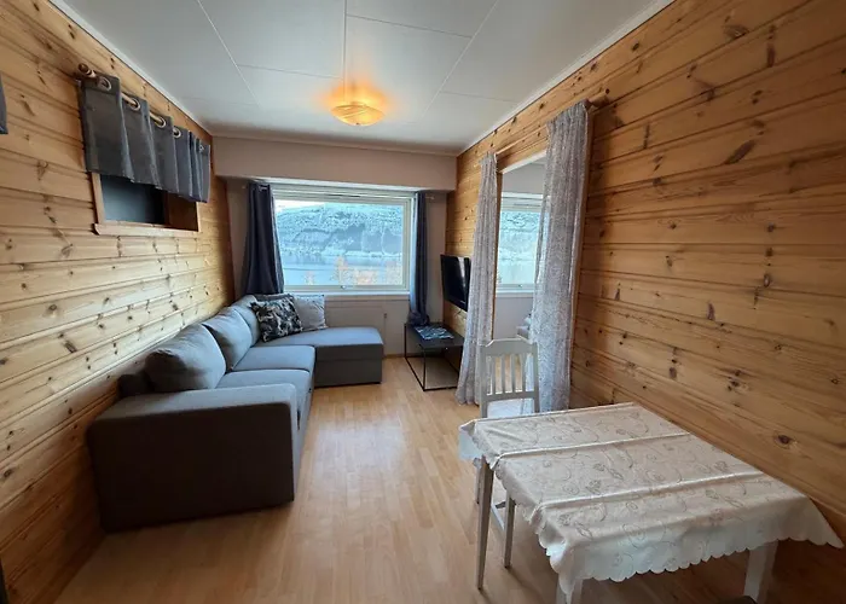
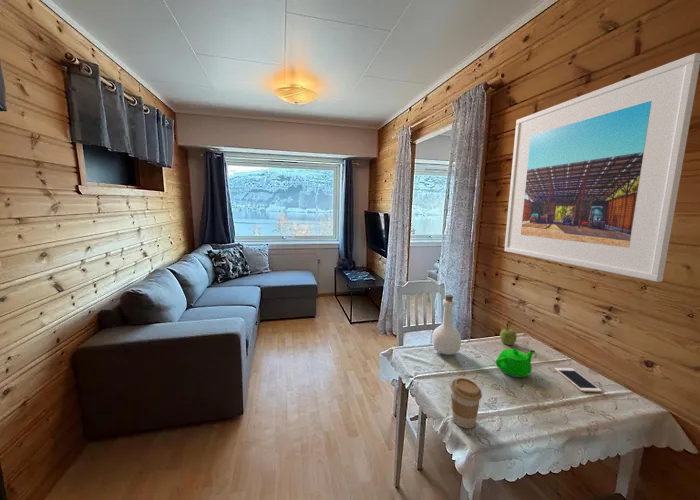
+ cell phone (576, 379)
+ teapot (515, 360)
+ bottle (447, 324)
+ fruit (508, 335)
+ coffee cup (465, 402)
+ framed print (572, 182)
